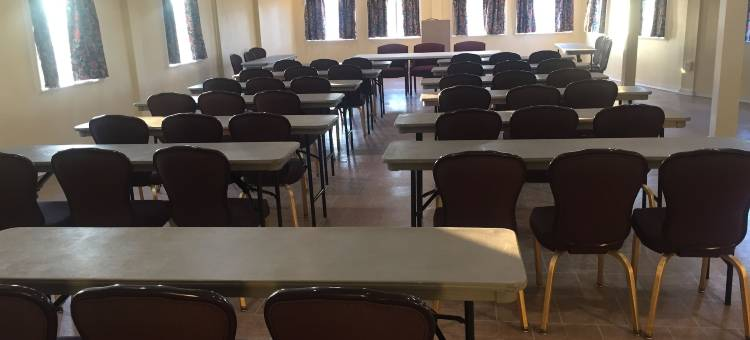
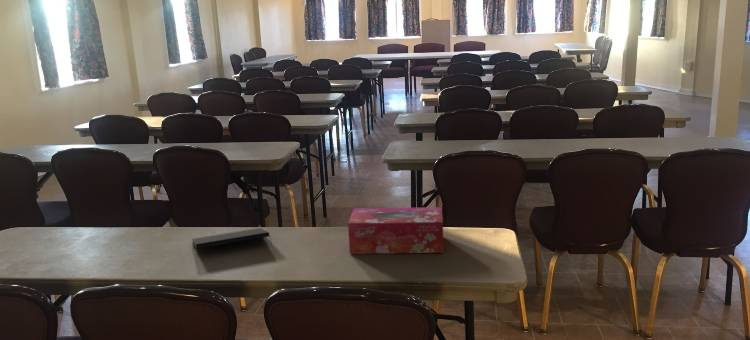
+ notepad (229, 237)
+ tissue box (396, 229)
